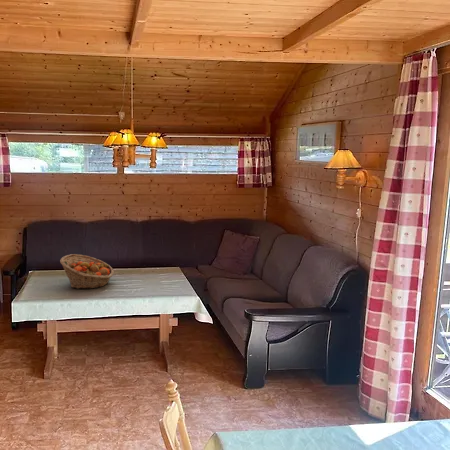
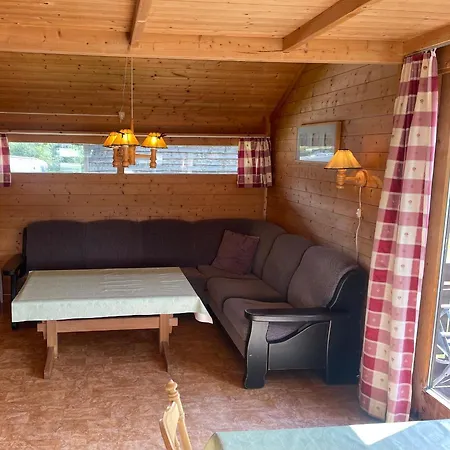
- fruit basket (87, 270)
